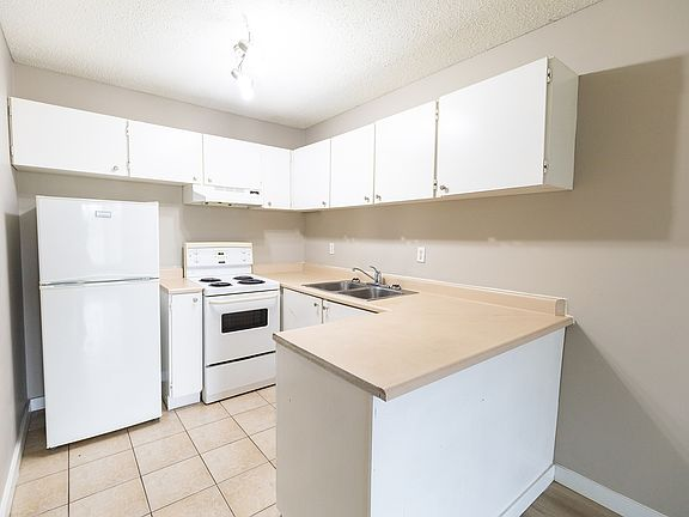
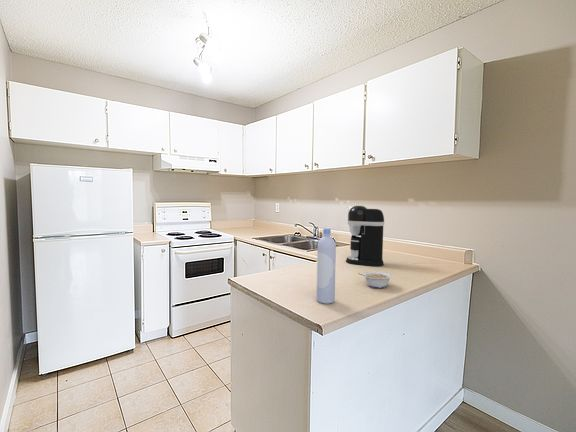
+ coffee maker (365, 234)
+ legume (376, 279)
+ bottle (326, 264)
